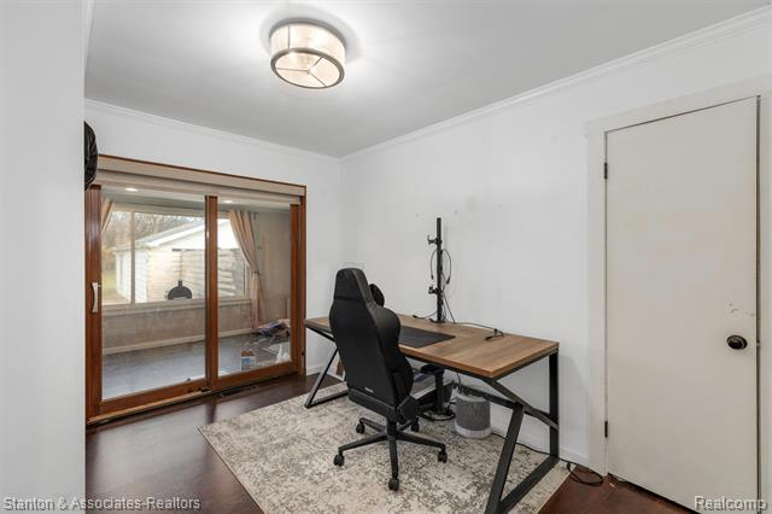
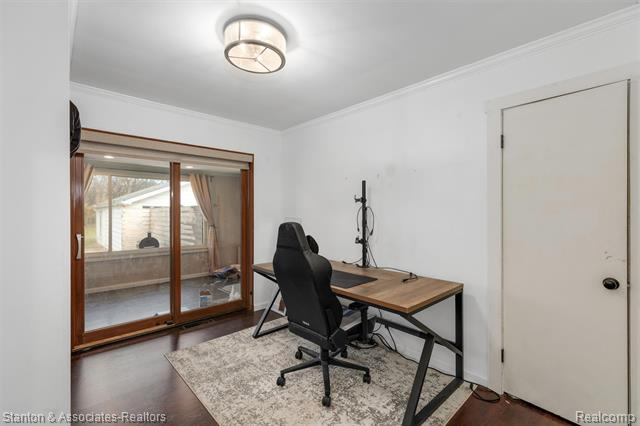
- wastebasket (472, 410)
